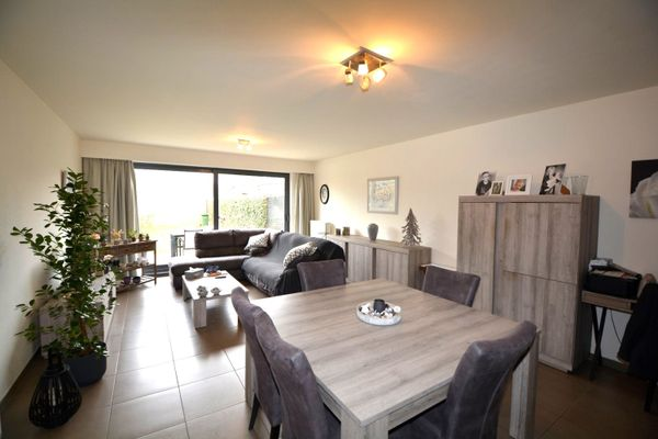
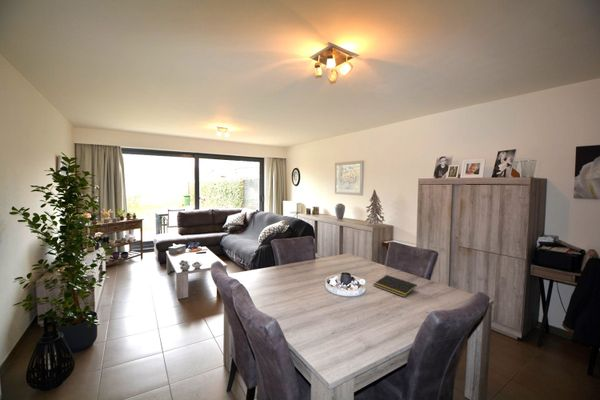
+ notepad (394, 285)
